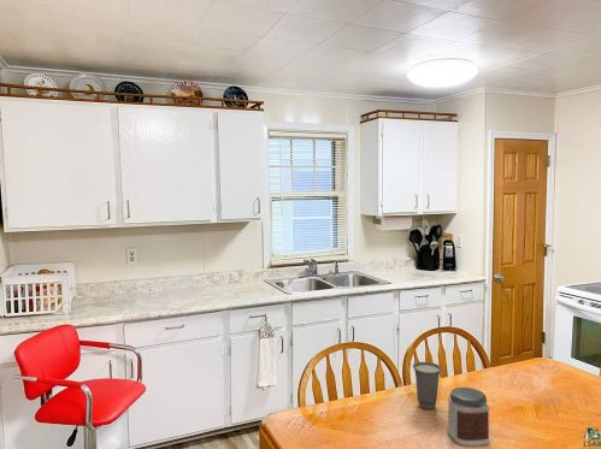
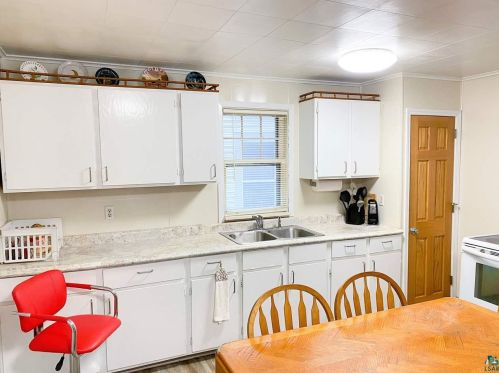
- jar (467, 414)
- cup (426, 386)
